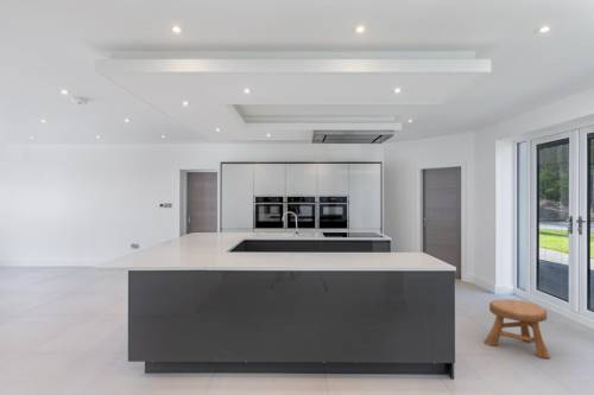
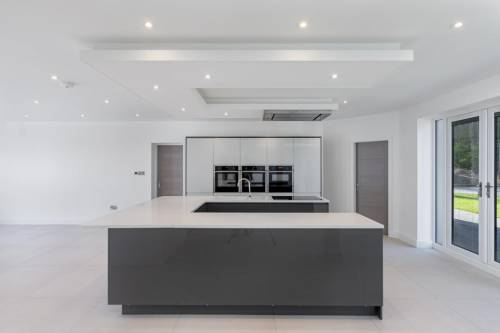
- stool (513, 325)
